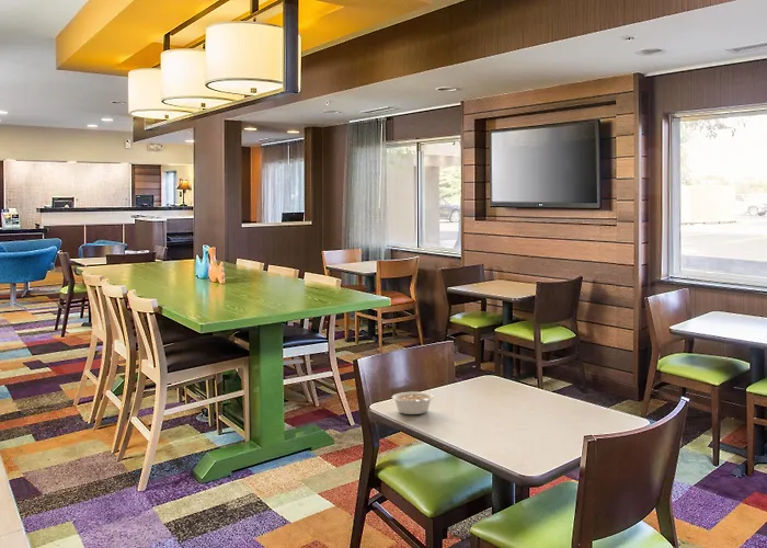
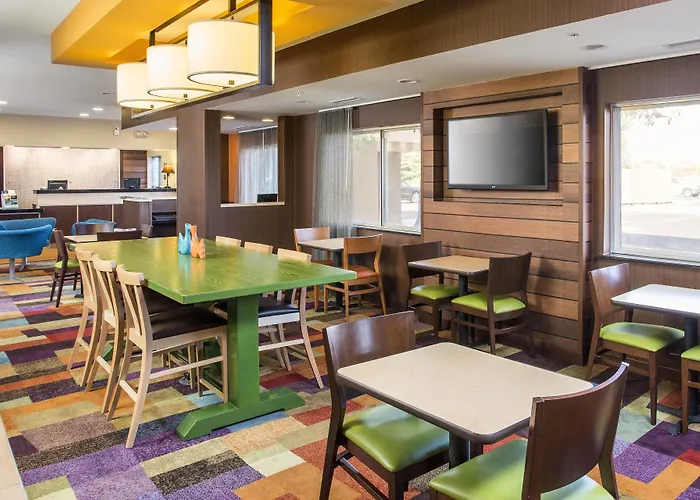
- legume (414, 401)
